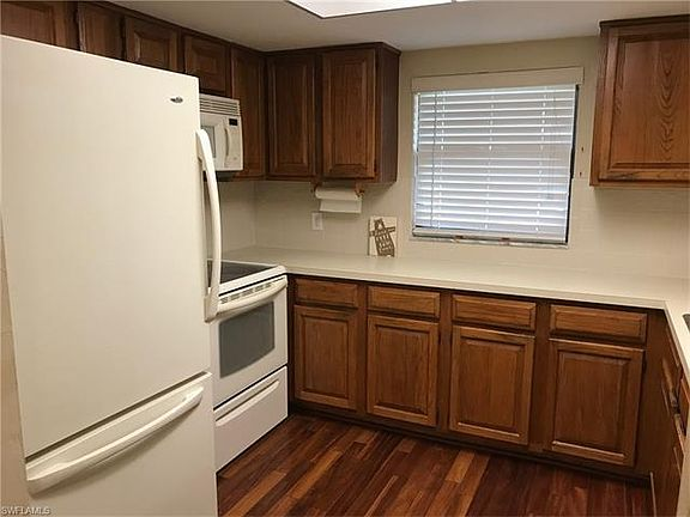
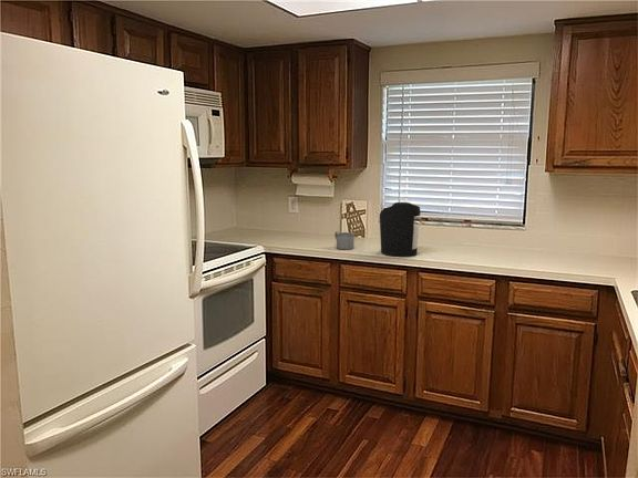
+ coffee maker (399, 227)
+ mug (343, 240)
